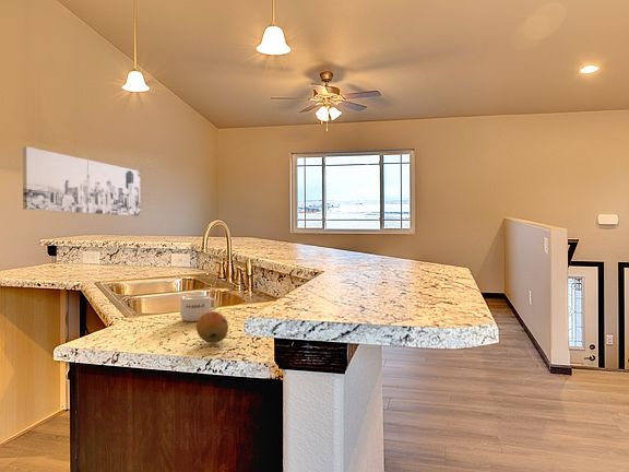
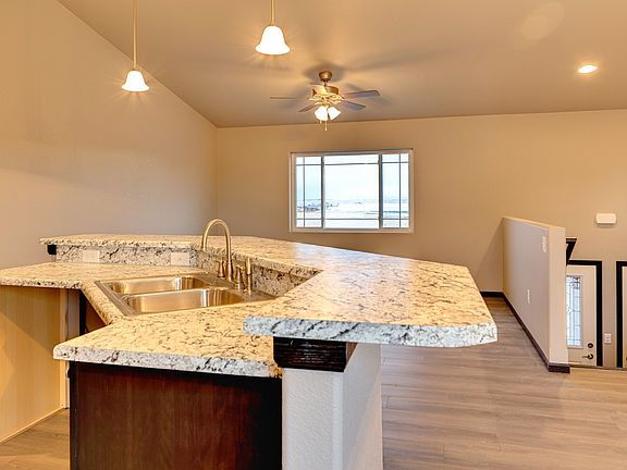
- wall art (91, 187)
- fruit (212, 327)
- mug (199, 307)
